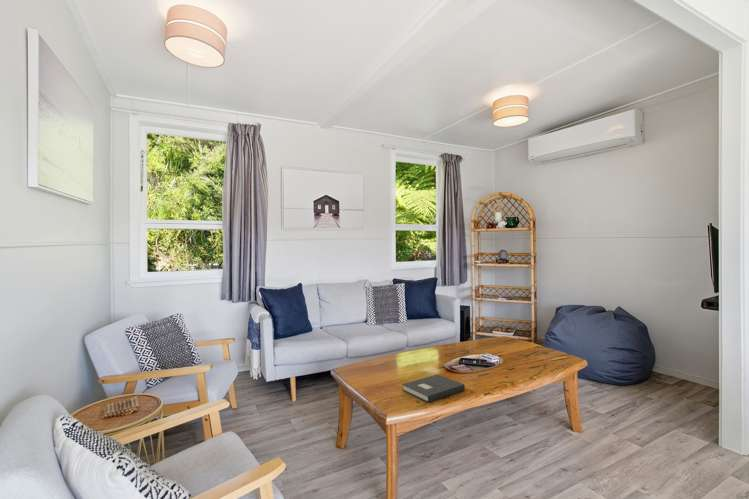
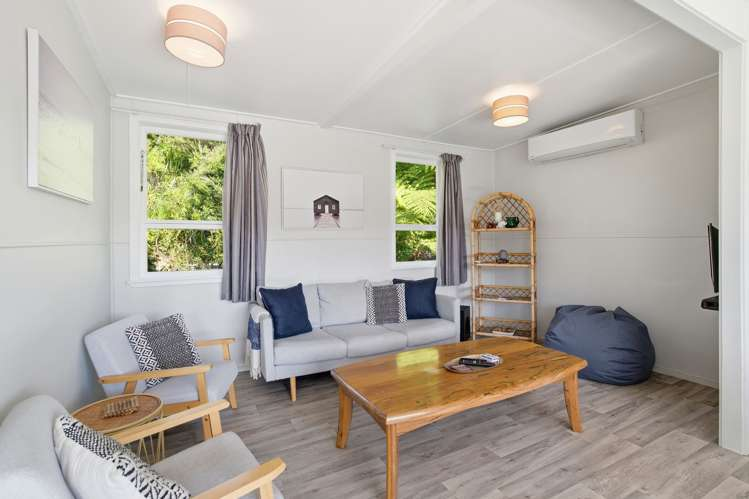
- book (433, 387)
